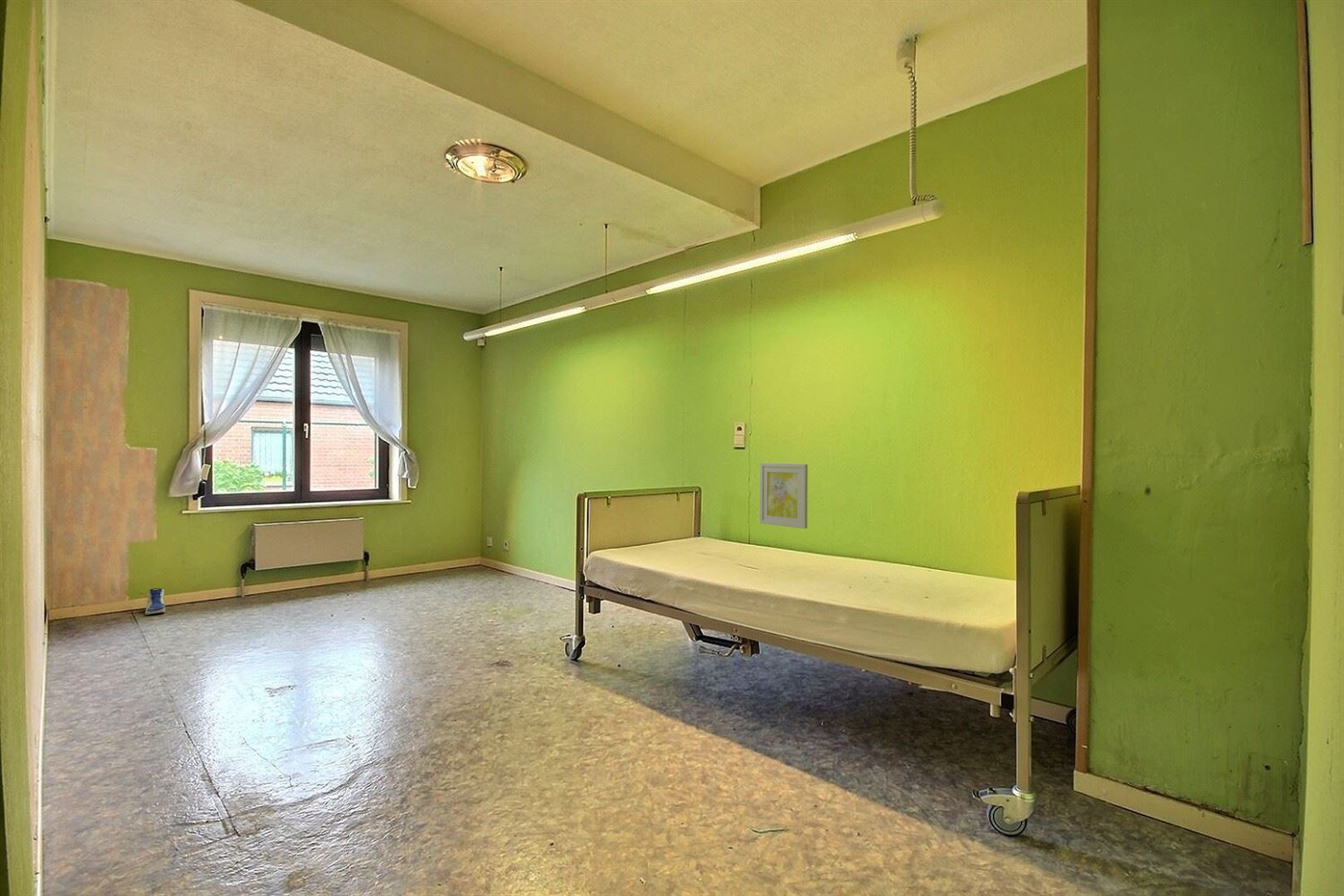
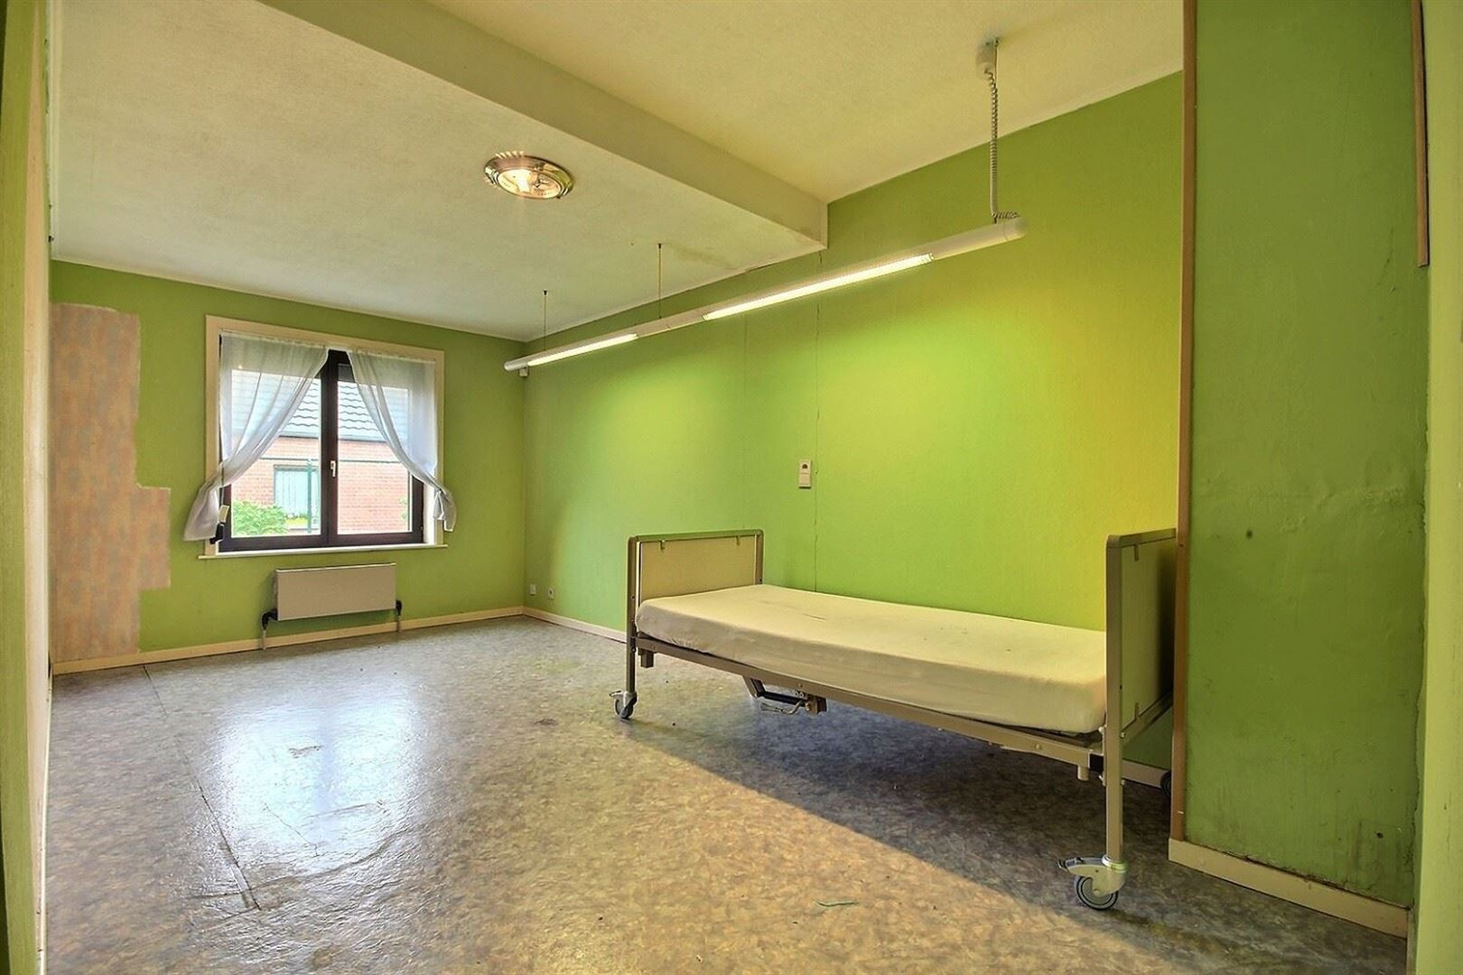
- wall art (782, 494)
- sneaker (154, 600)
